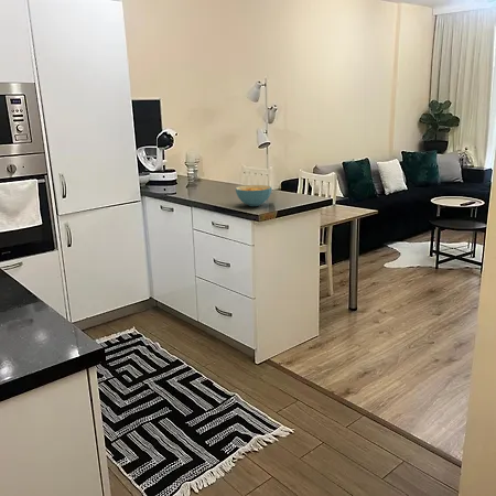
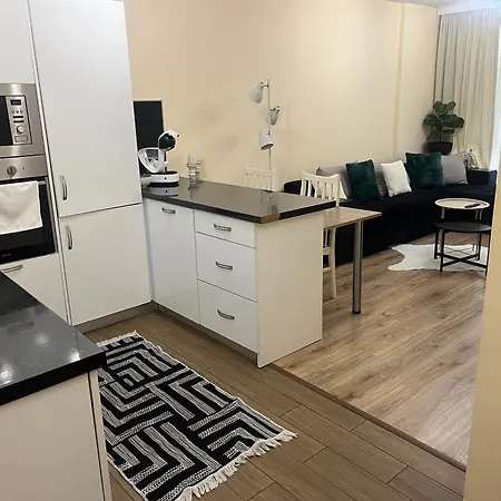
- cereal bowl (254, 196)
